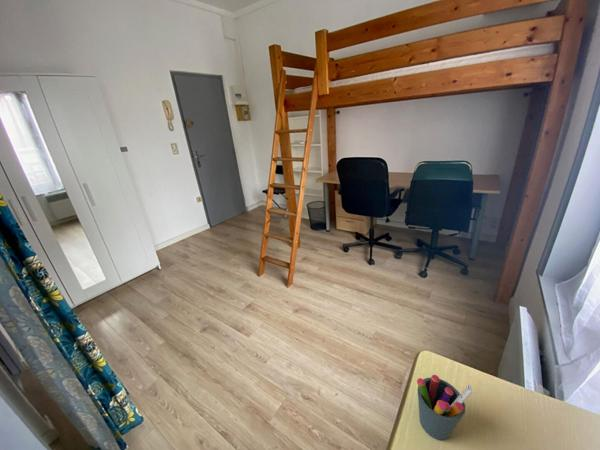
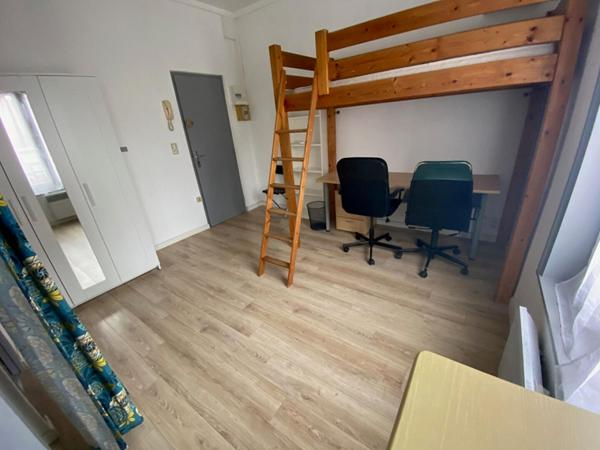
- pen holder (439, 404)
